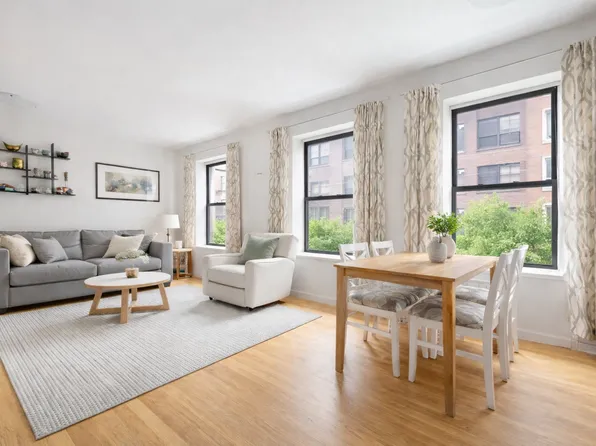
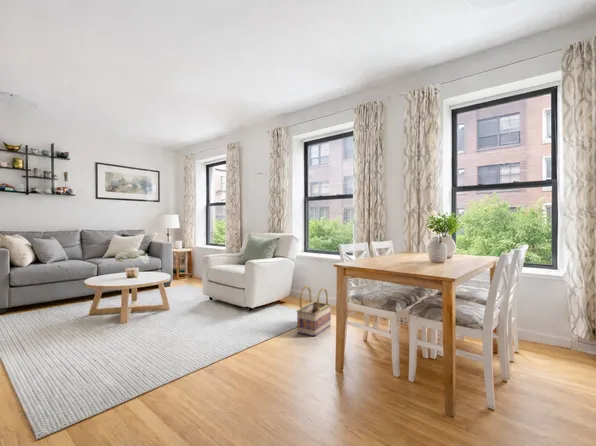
+ basket (314, 307)
